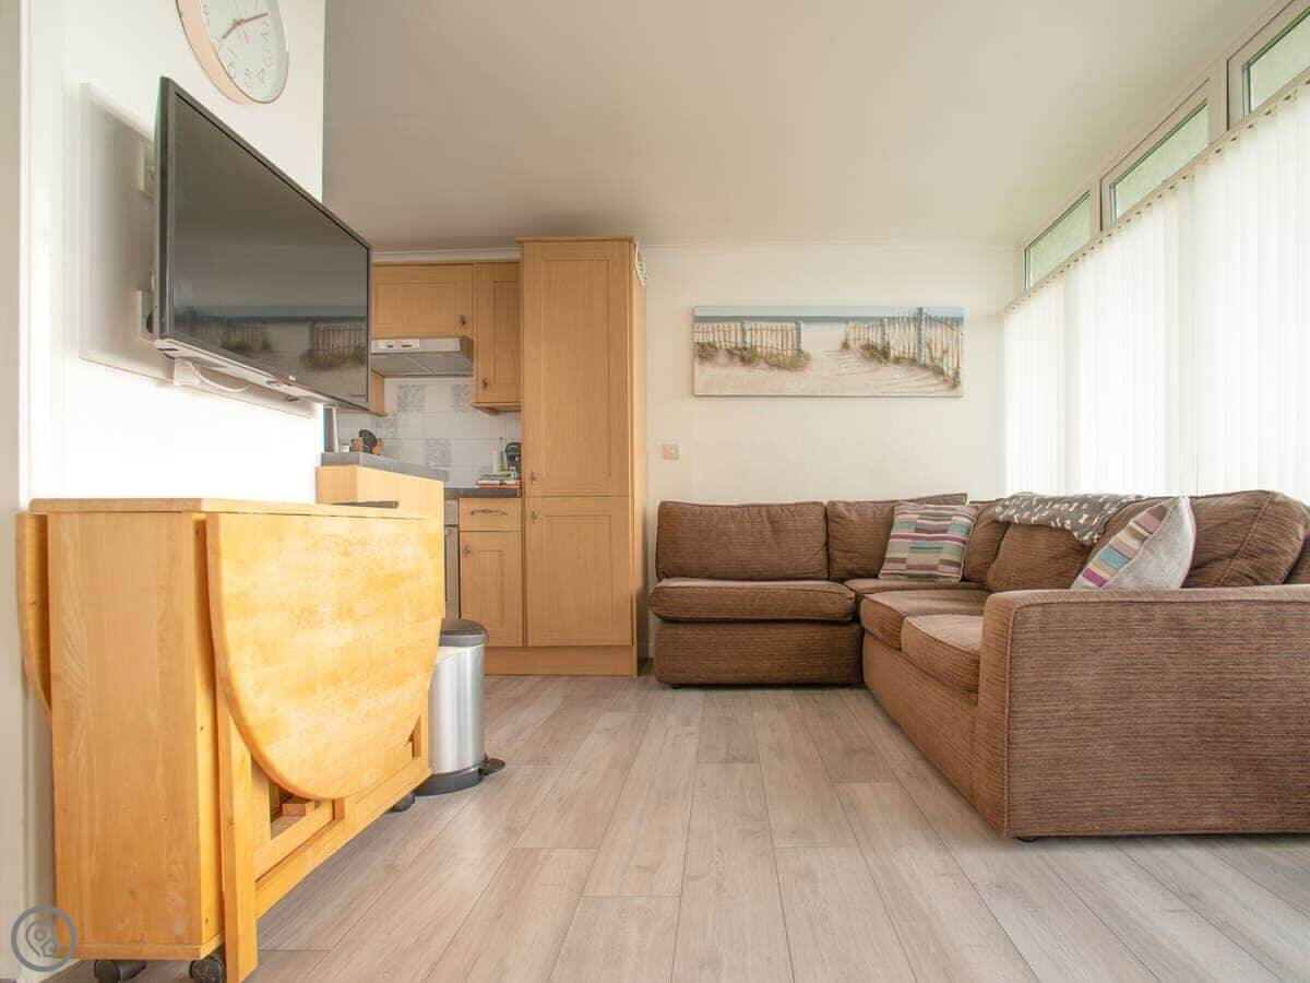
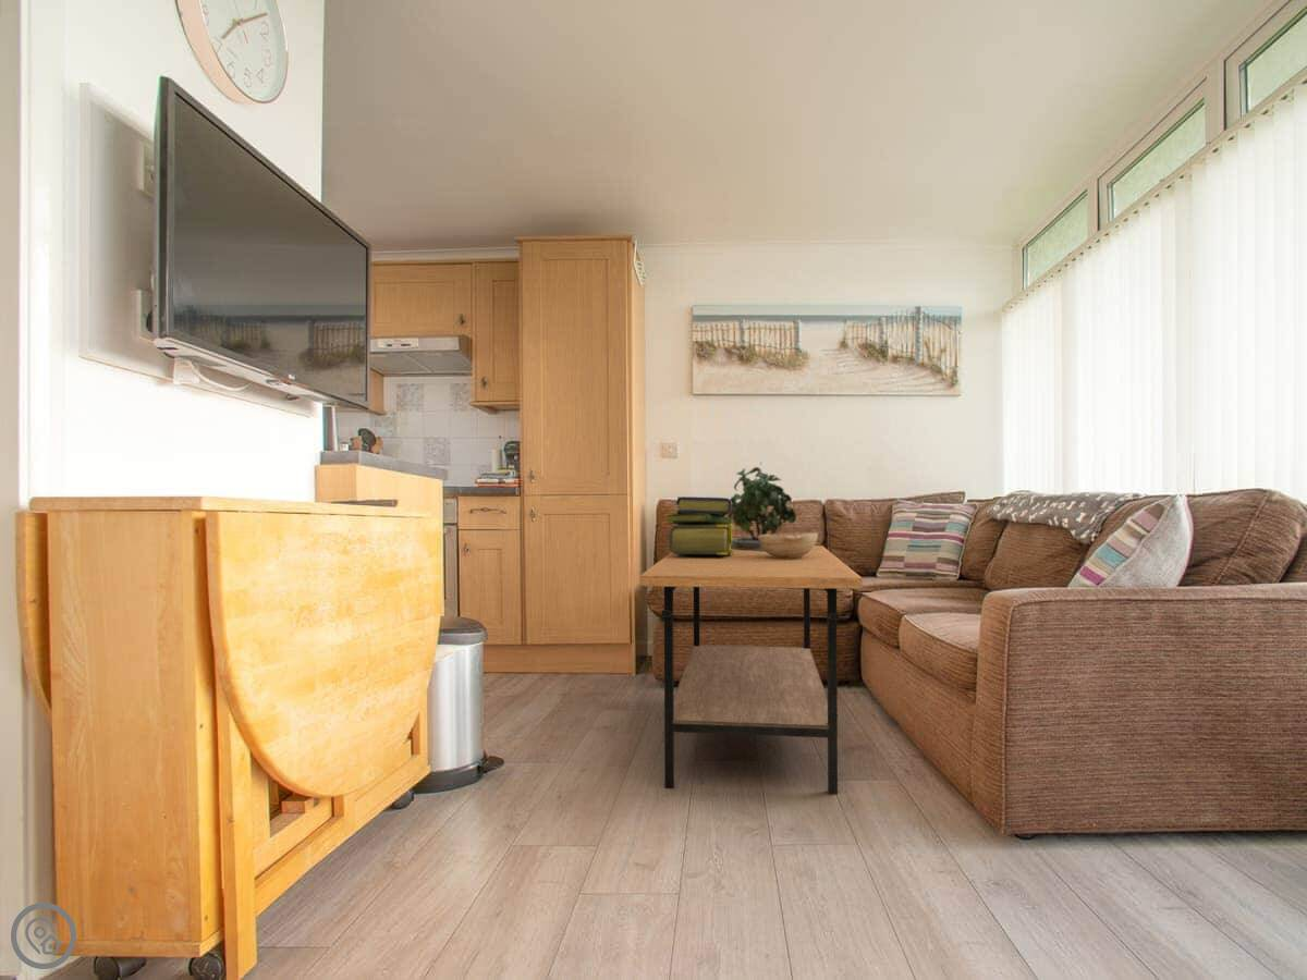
+ decorative bowl (787, 544)
+ potted plant (759, 504)
+ coffee table (750, 647)
+ stack of books (700, 525)
